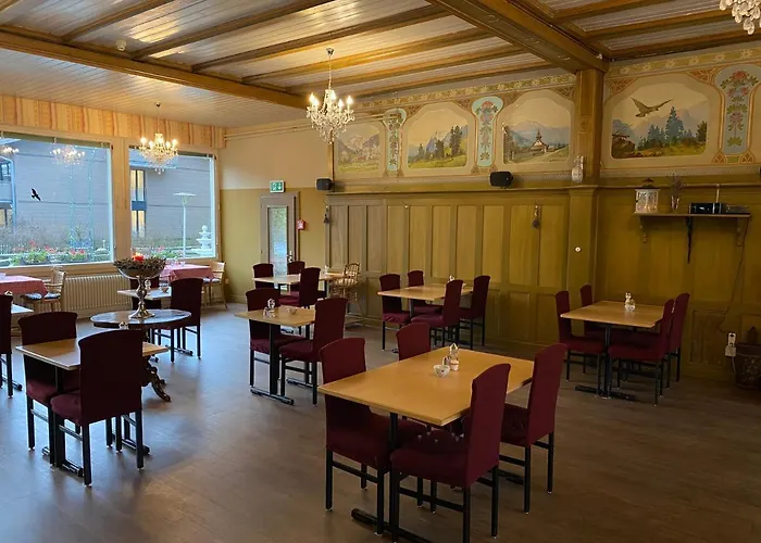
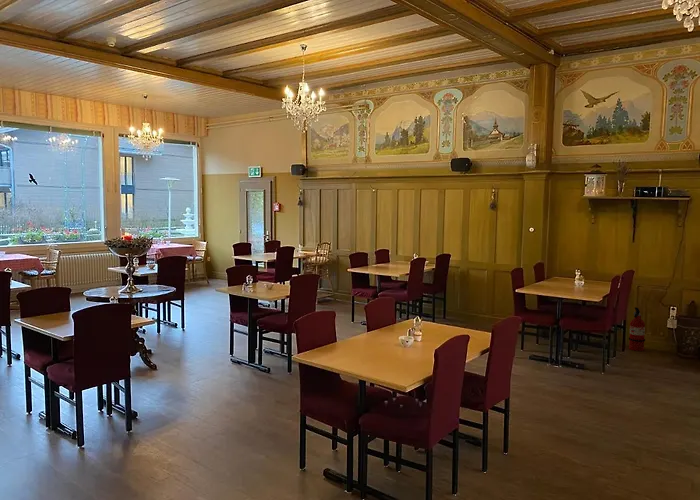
+ fire extinguisher (636, 328)
